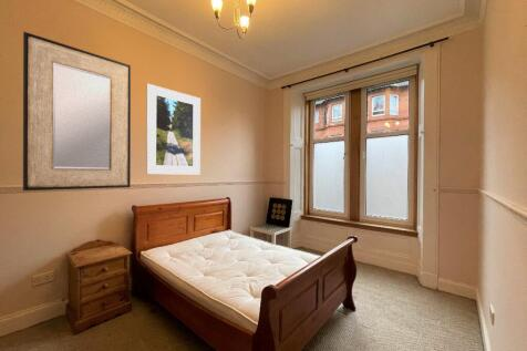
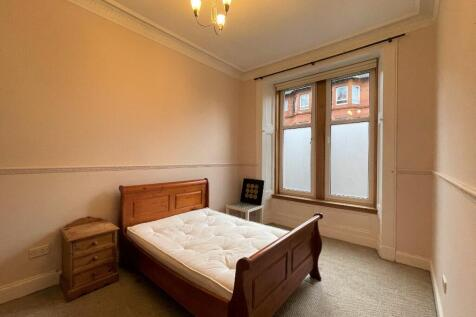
- home mirror (83, 120)
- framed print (175, 133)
